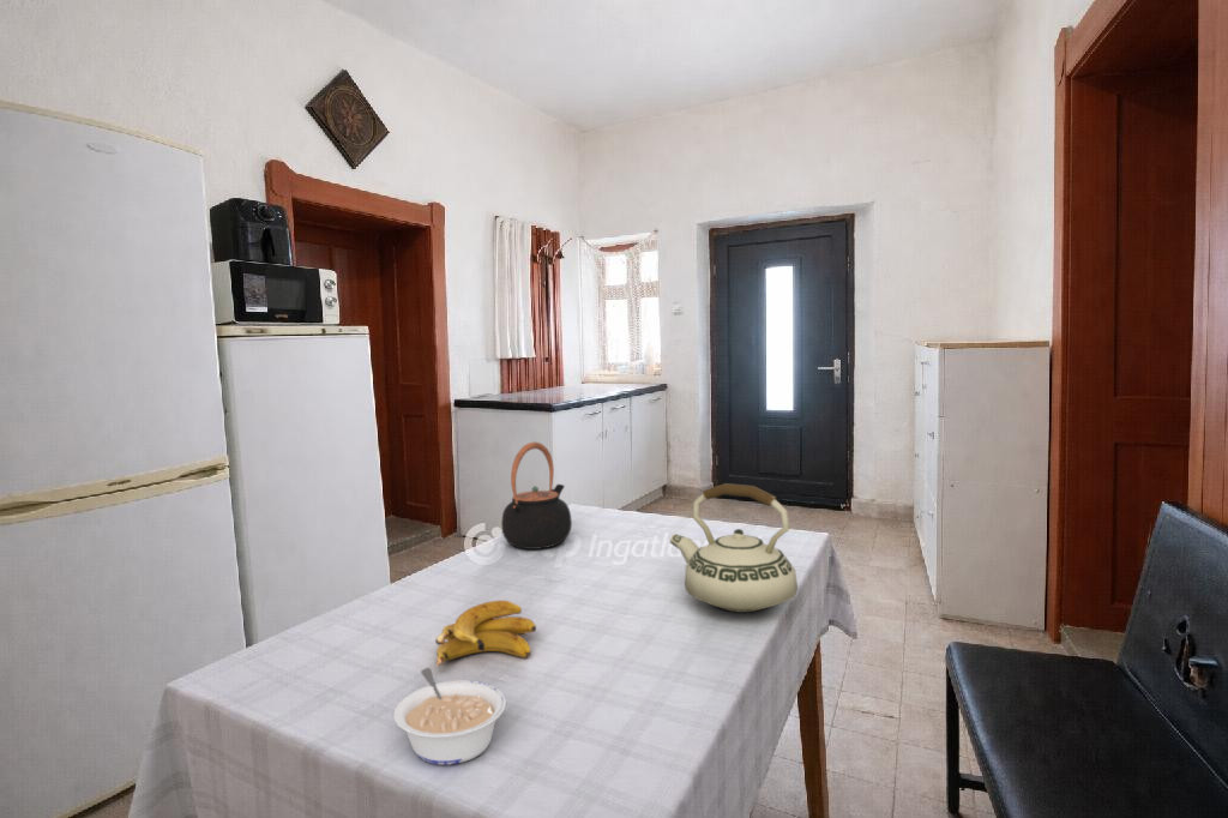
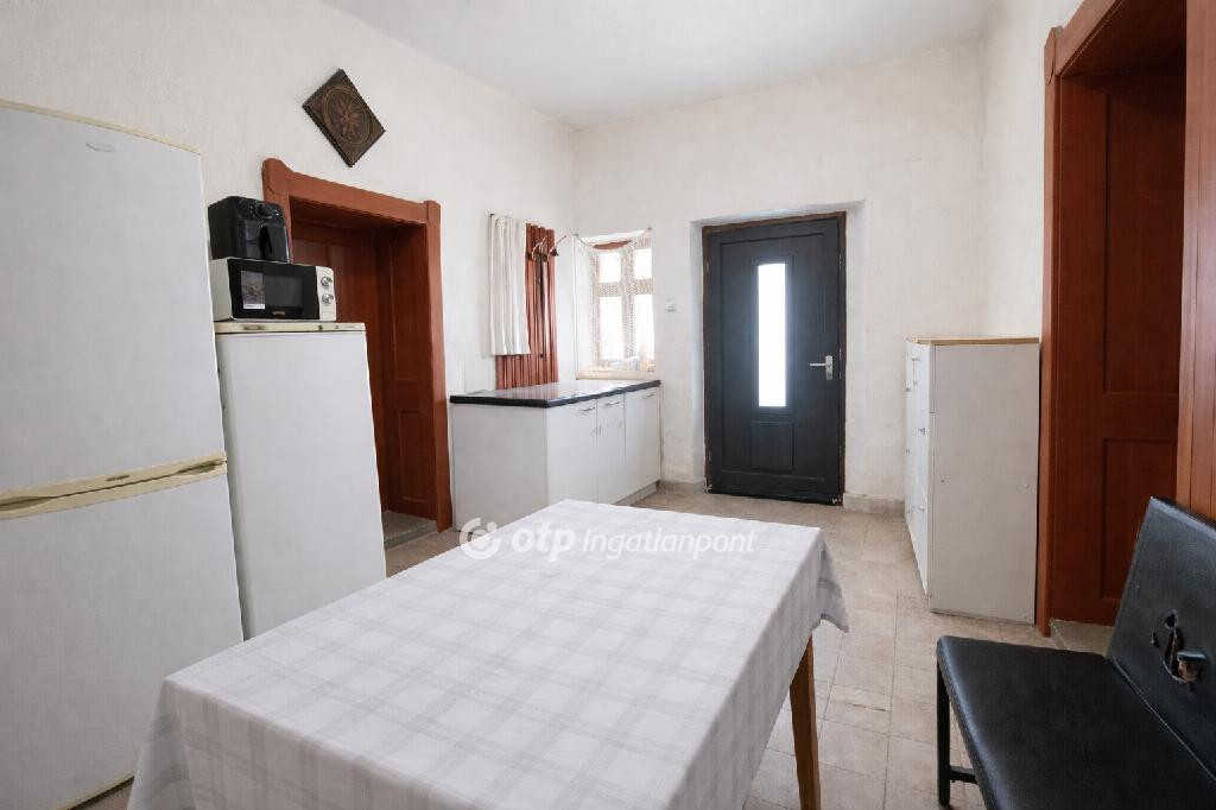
- banana (486, 633)
- legume (447, 720)
- teapot (538, 491)
- teakettle (728, 542)
